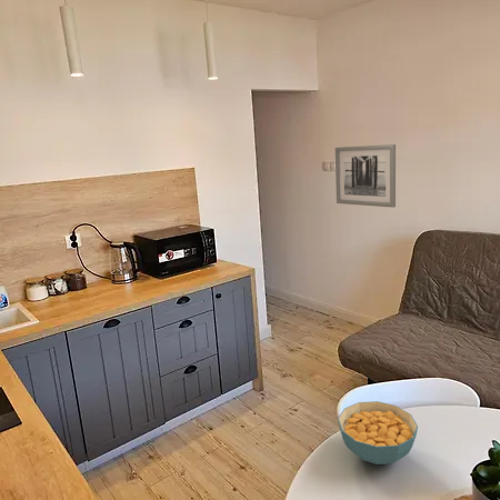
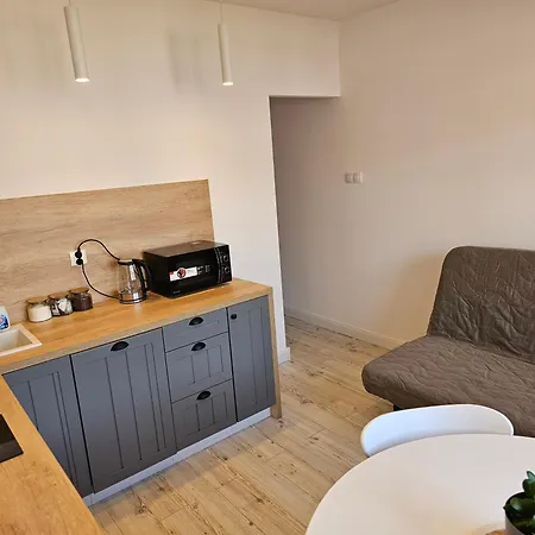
- wall art (363, 176)
- cereal bowl (377, 438)
